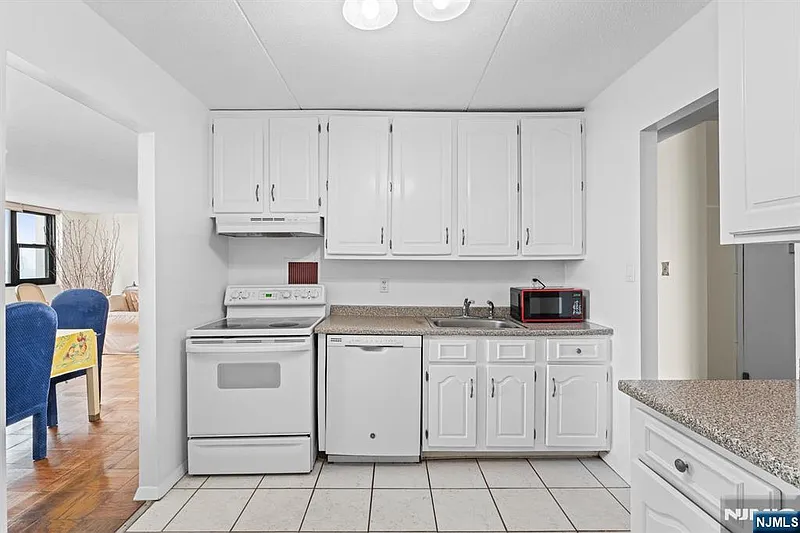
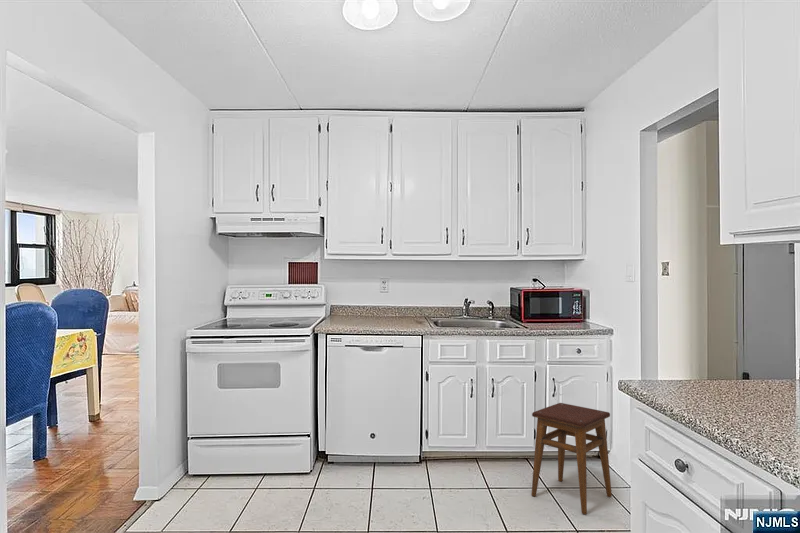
+ stool (571, 451)
